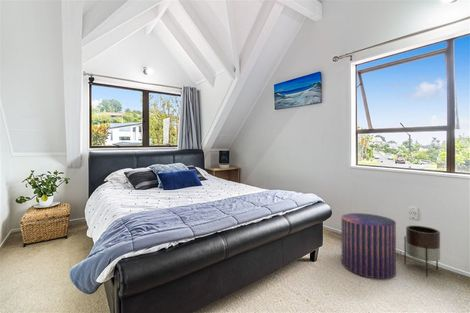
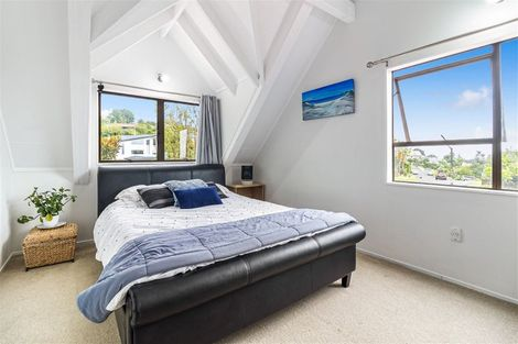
- planter (423, 249)
- stool (367, 242)
